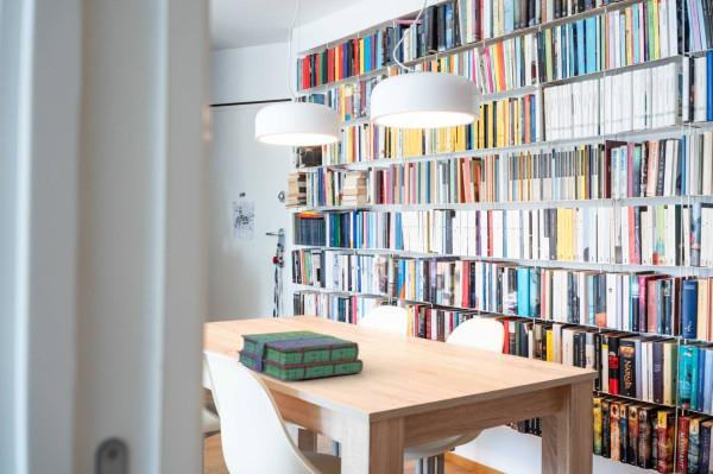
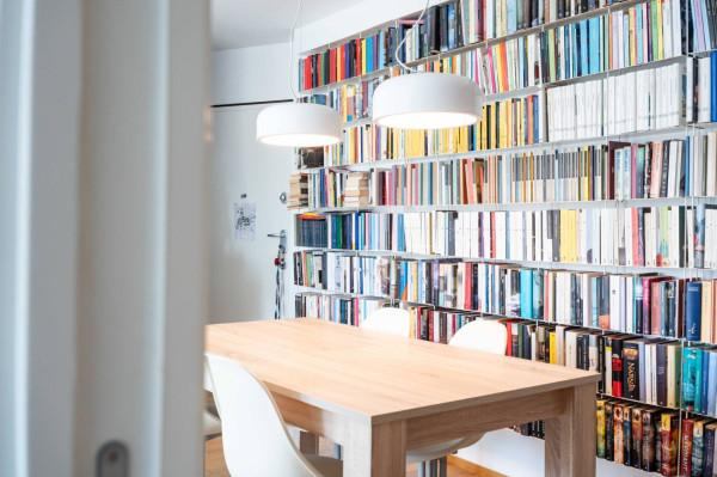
- stack of books (297, 353)
